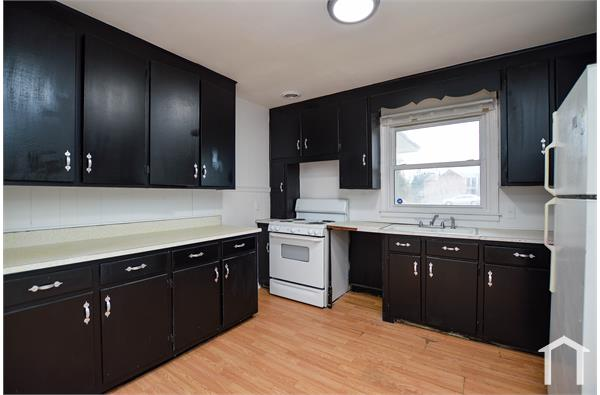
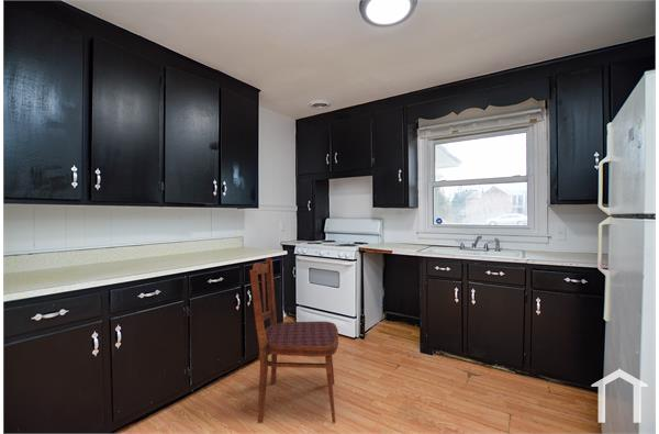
+ dining chair (295, 332)
